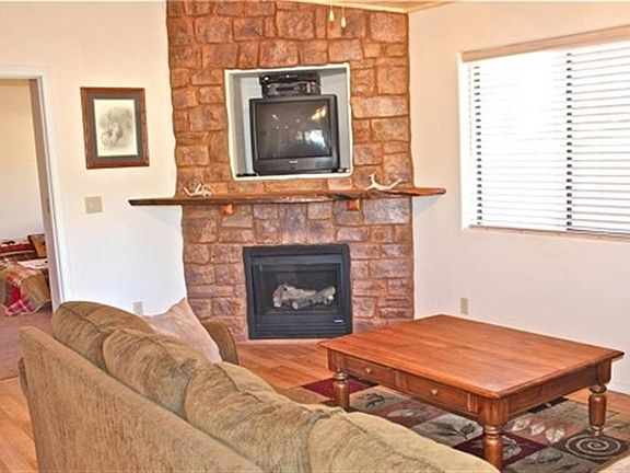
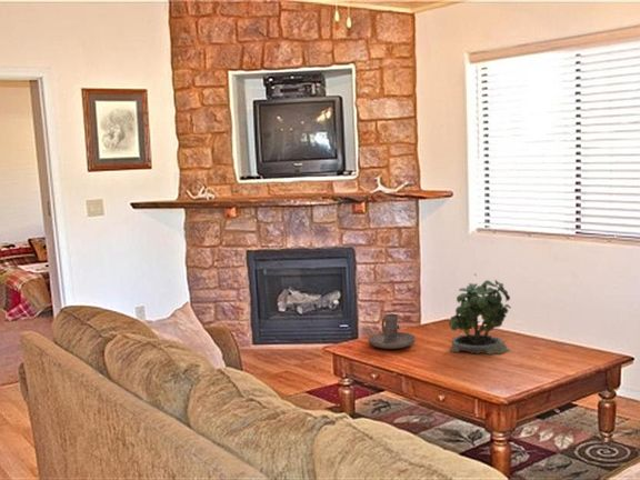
+ potted plant (479, 311)
+ candle holder (390, 329)
